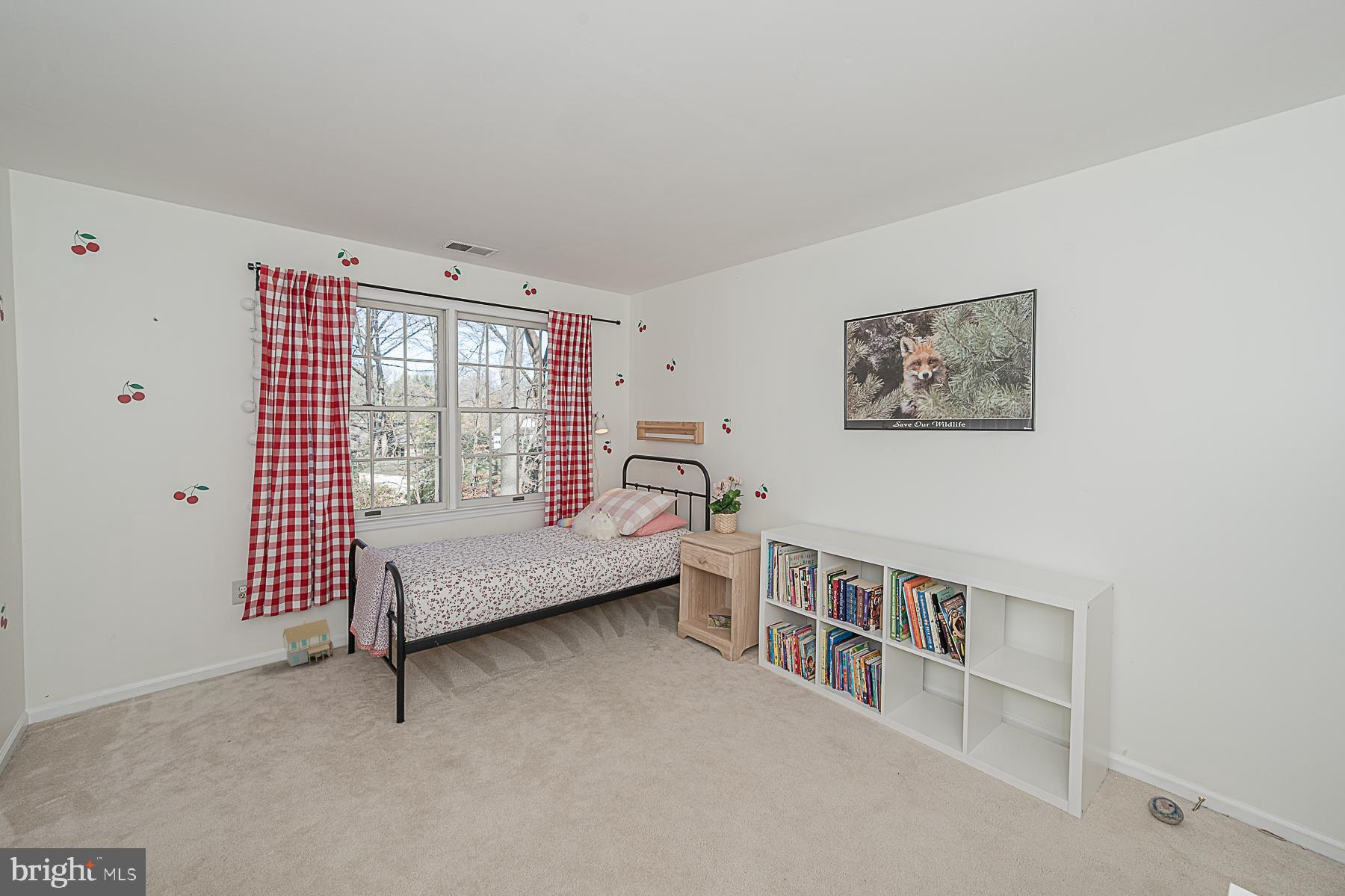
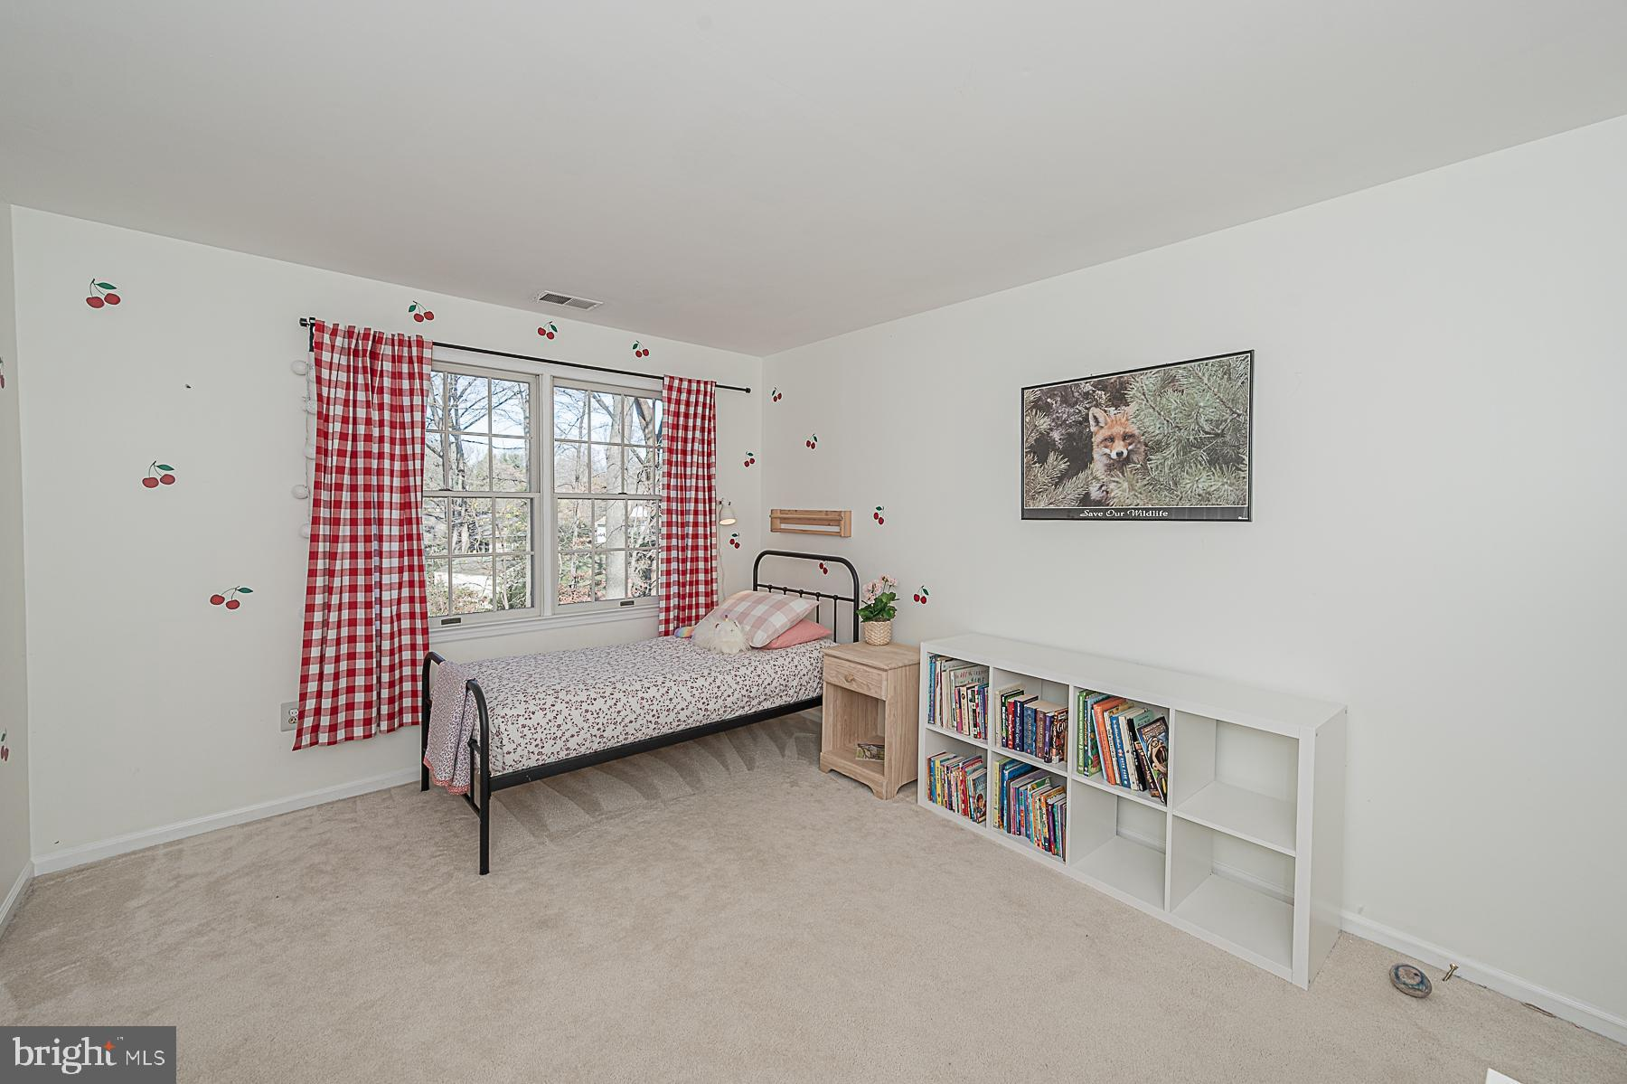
- toy house (309, 640)
